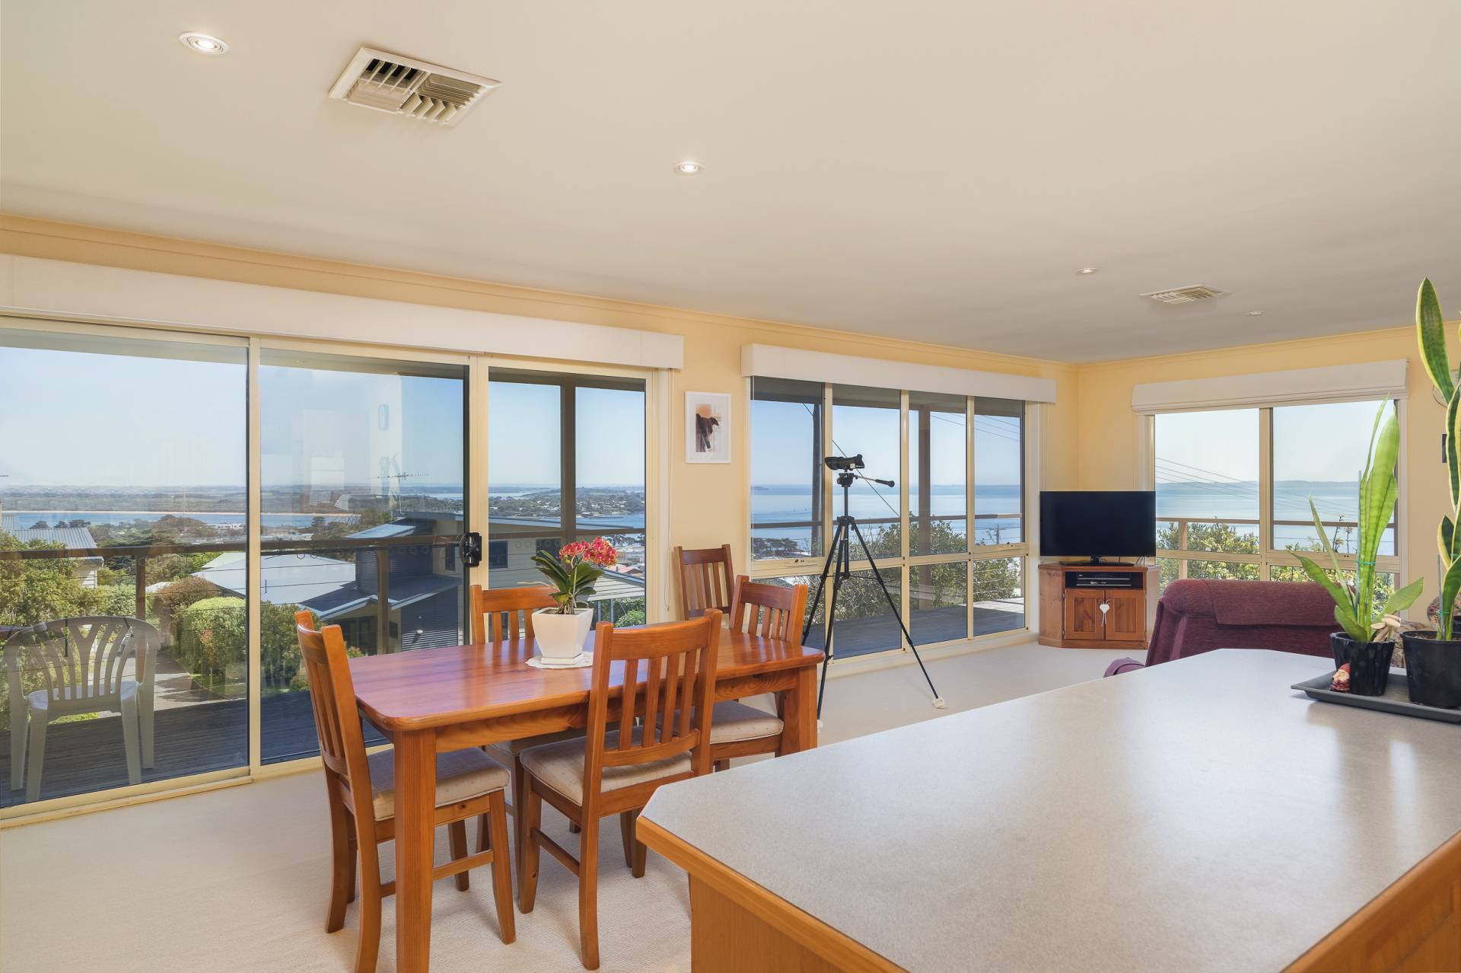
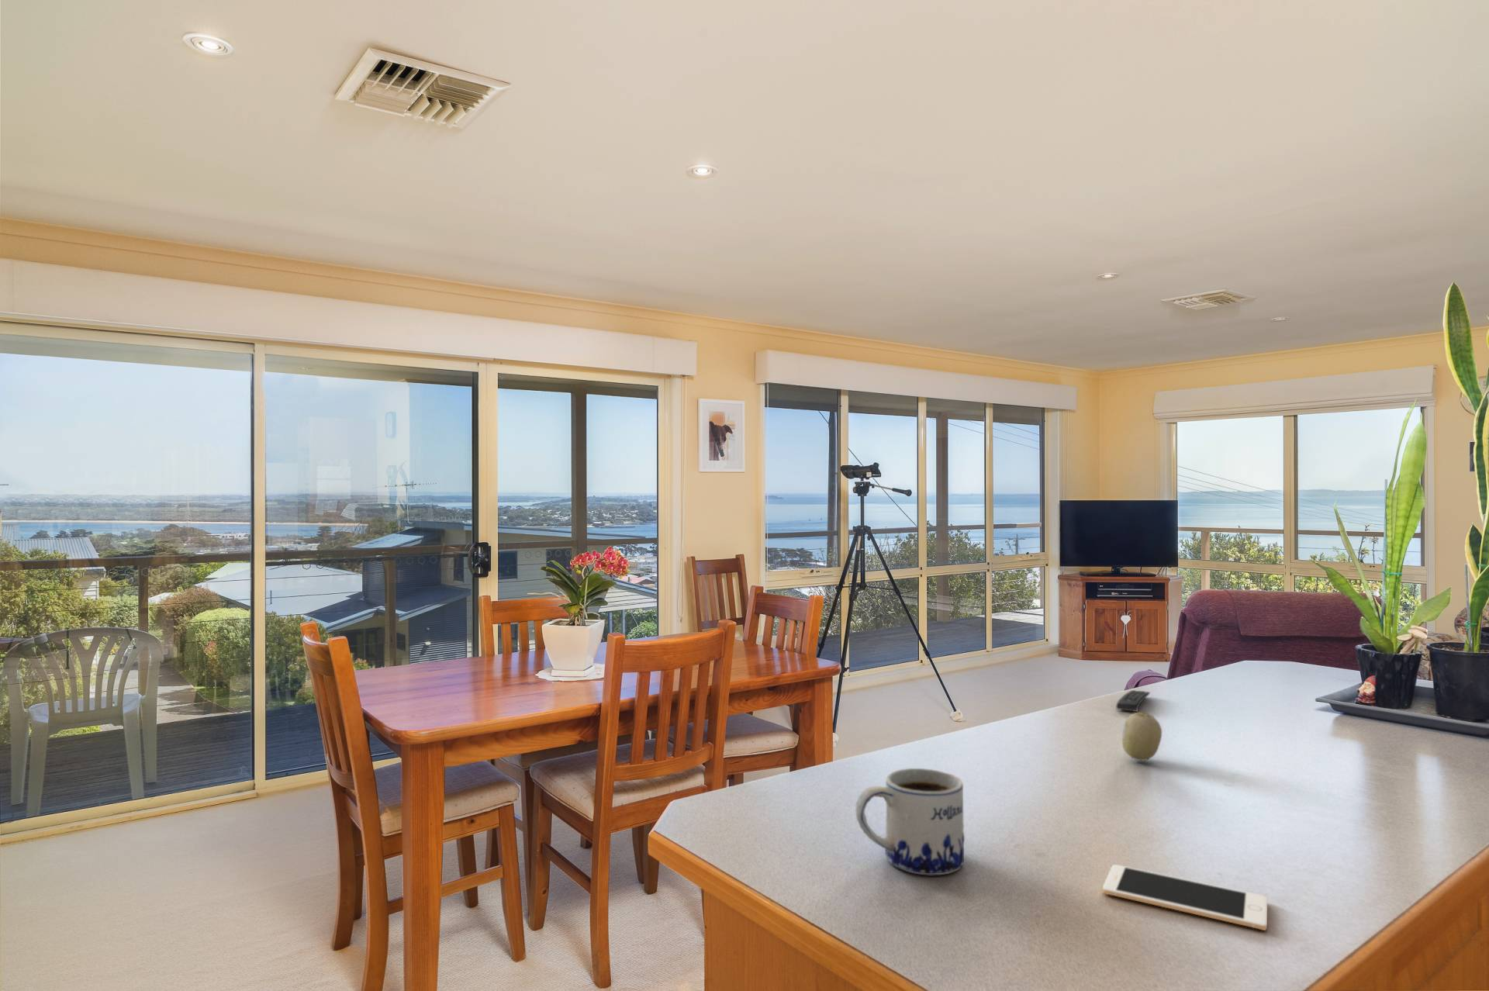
+ fruit (1142, 737)
+ cell phone (1184, 895)
+ remote control (1134, 698)
+ mug (915, 821)
